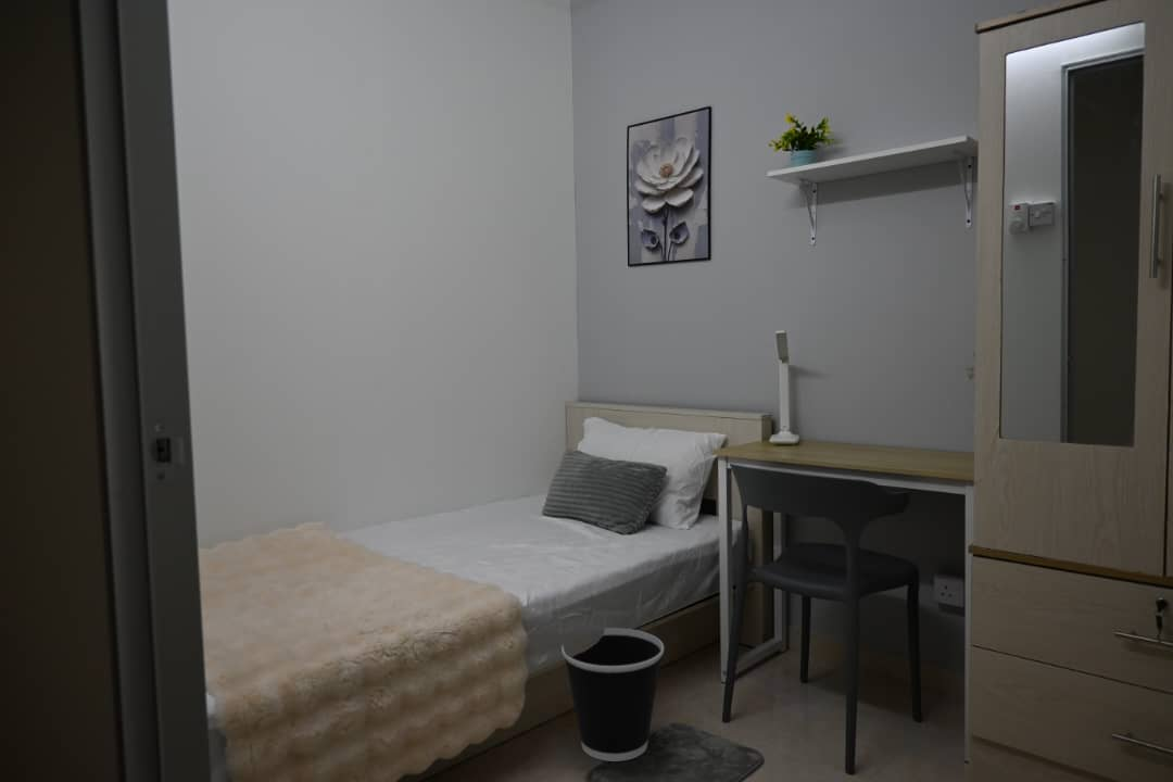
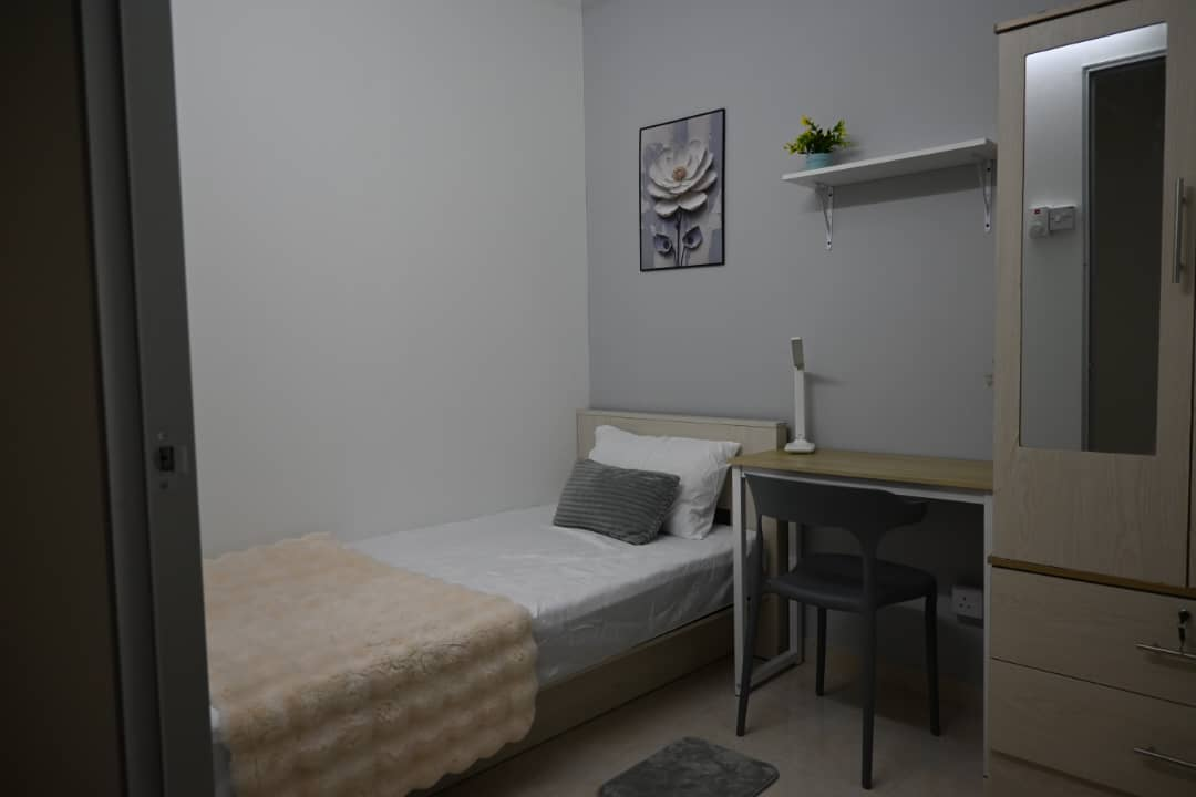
- wastebasket (613, 695)
